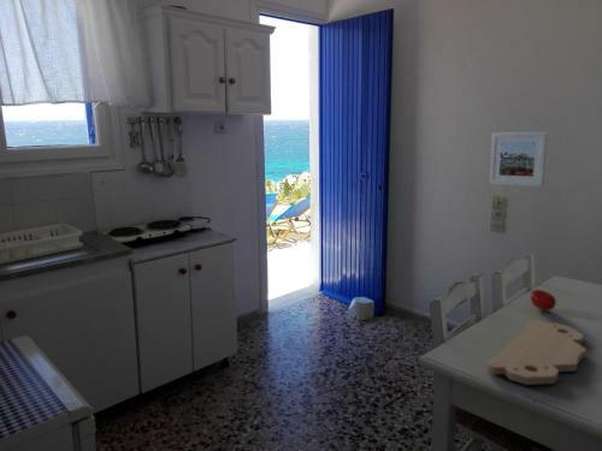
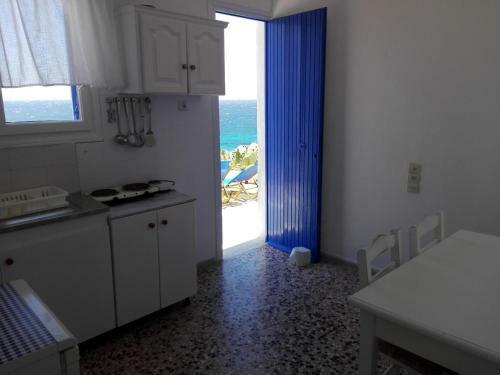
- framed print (517, 159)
- fruit (543, 299)
- cutting board (544, 350)
